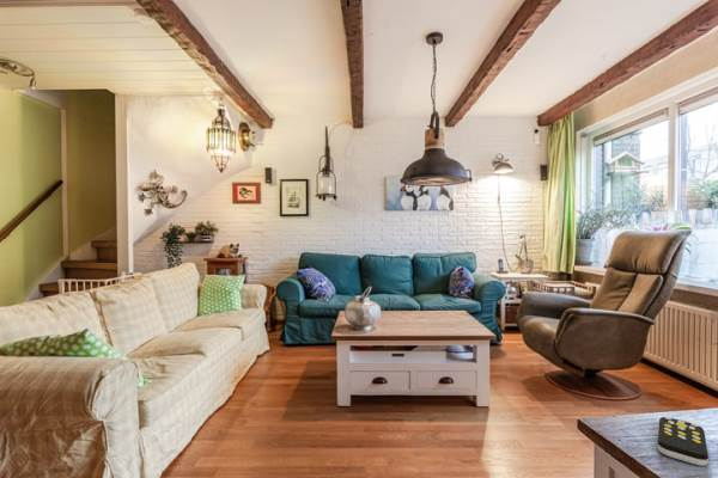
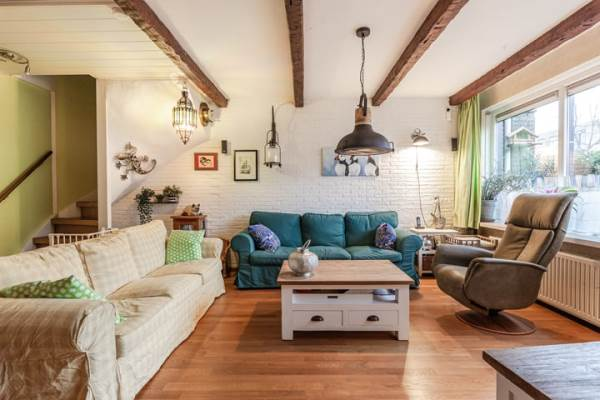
- remote control (681, 439)
